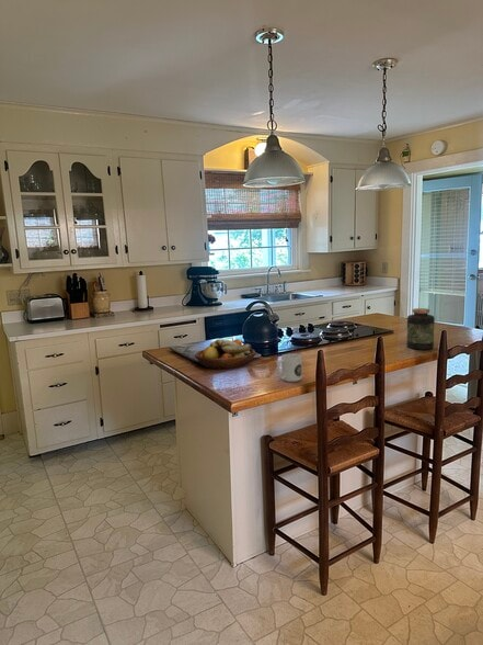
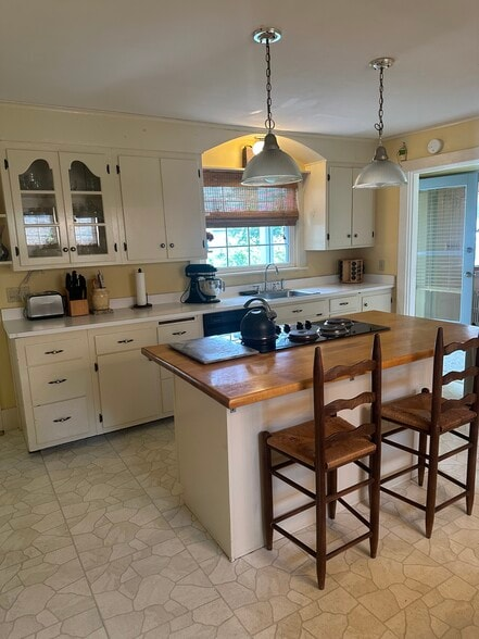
- jar (419, 328)
- fruit bowl (226, 350)
- mug (288, 367)
